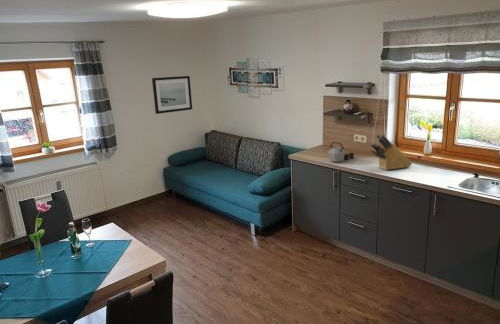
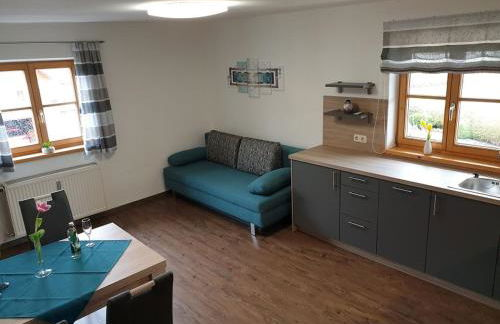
- wall art (172, 94)
- kettle (342, 150)
- knife block (391, 150)
